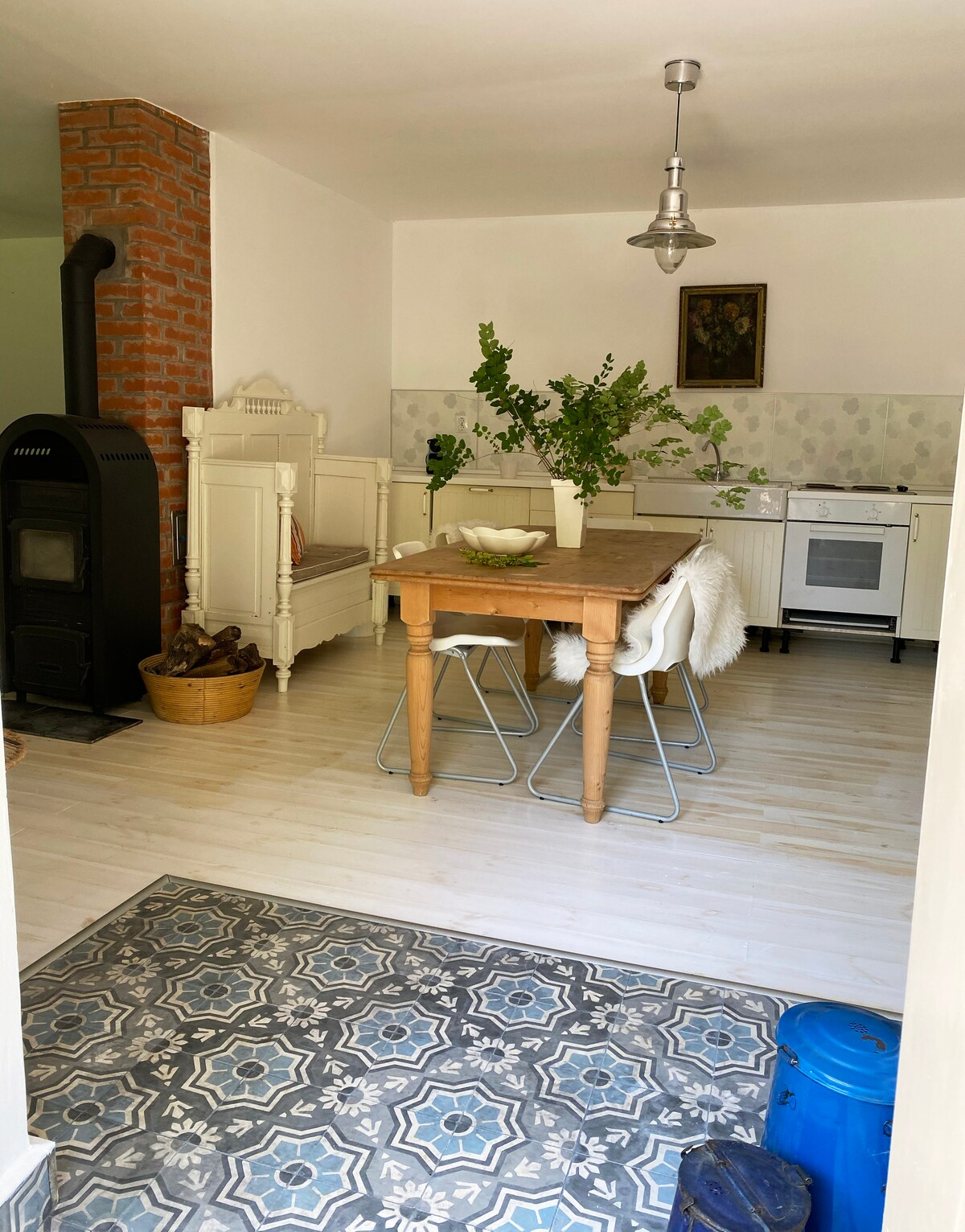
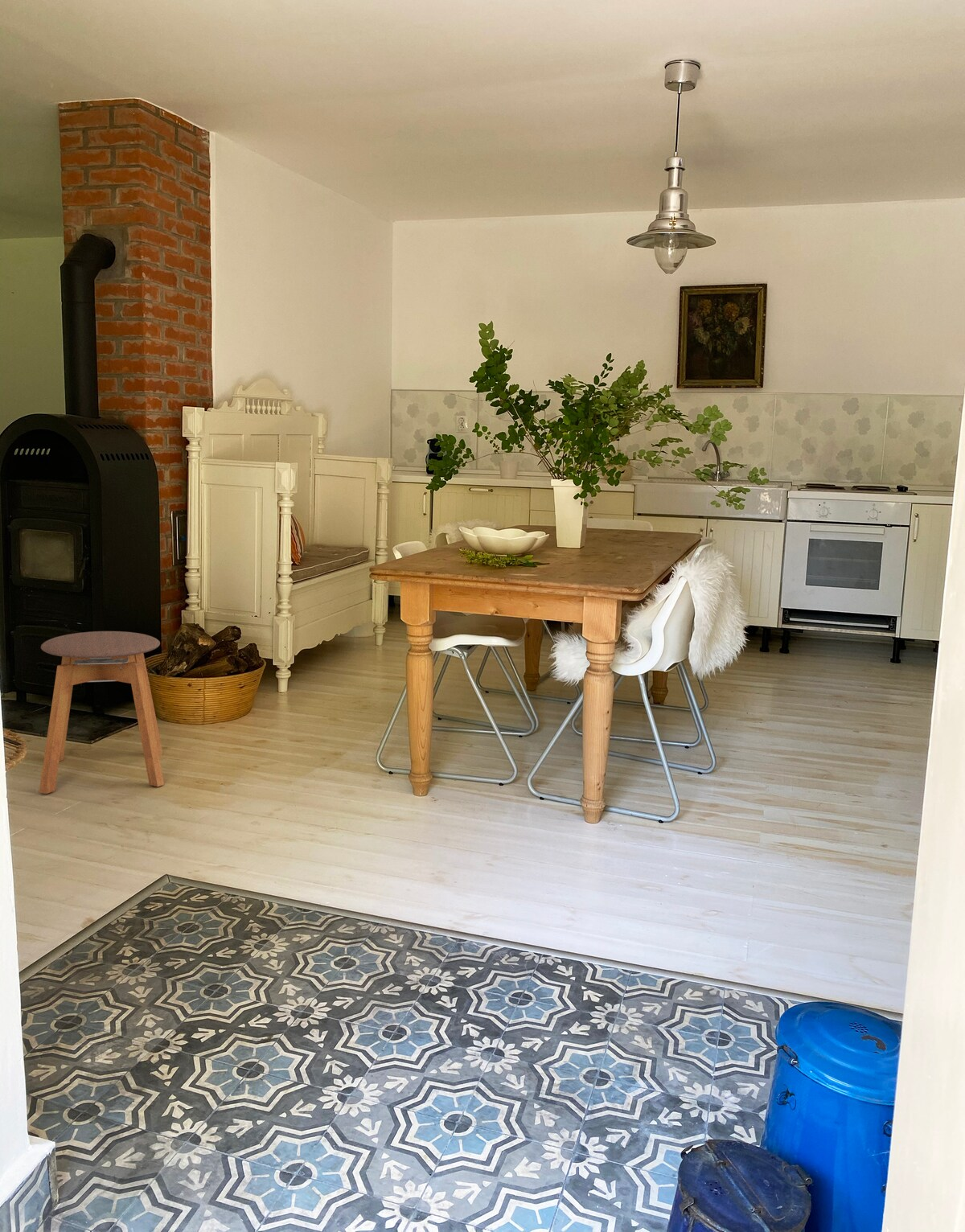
+ stool (101, 681)
